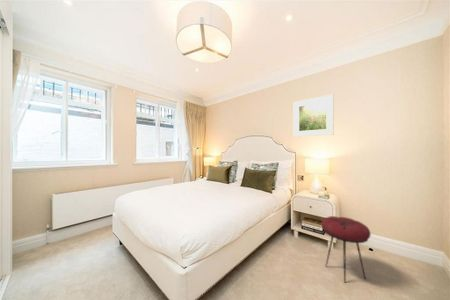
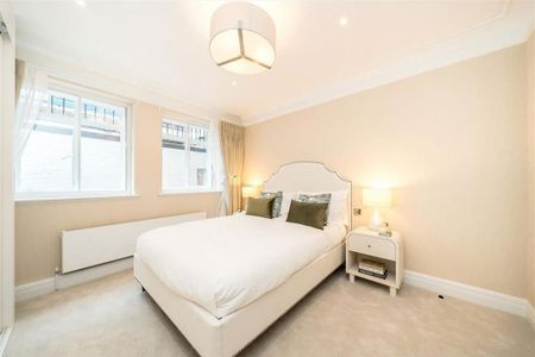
- stool (344, 246)
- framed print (312, 117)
